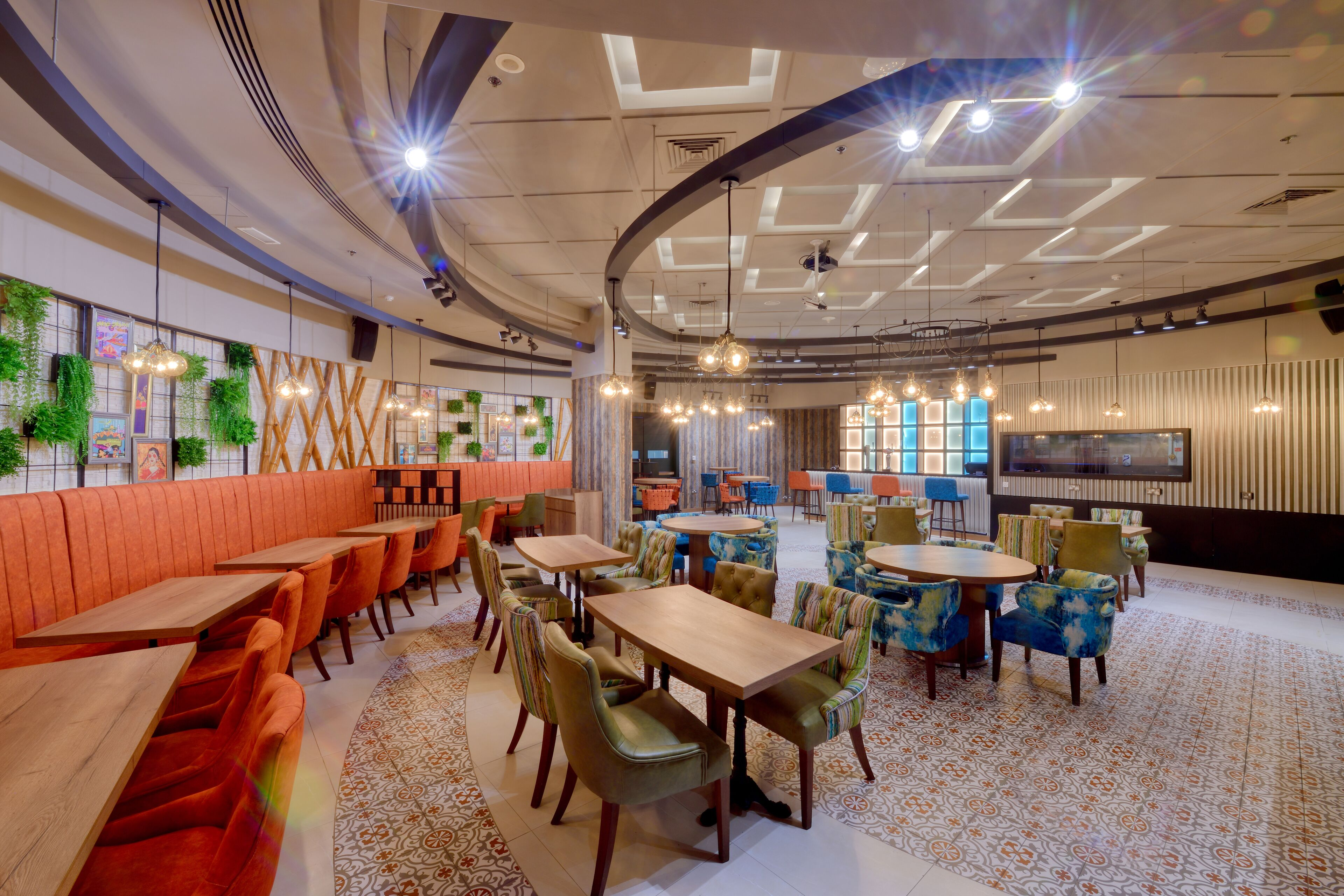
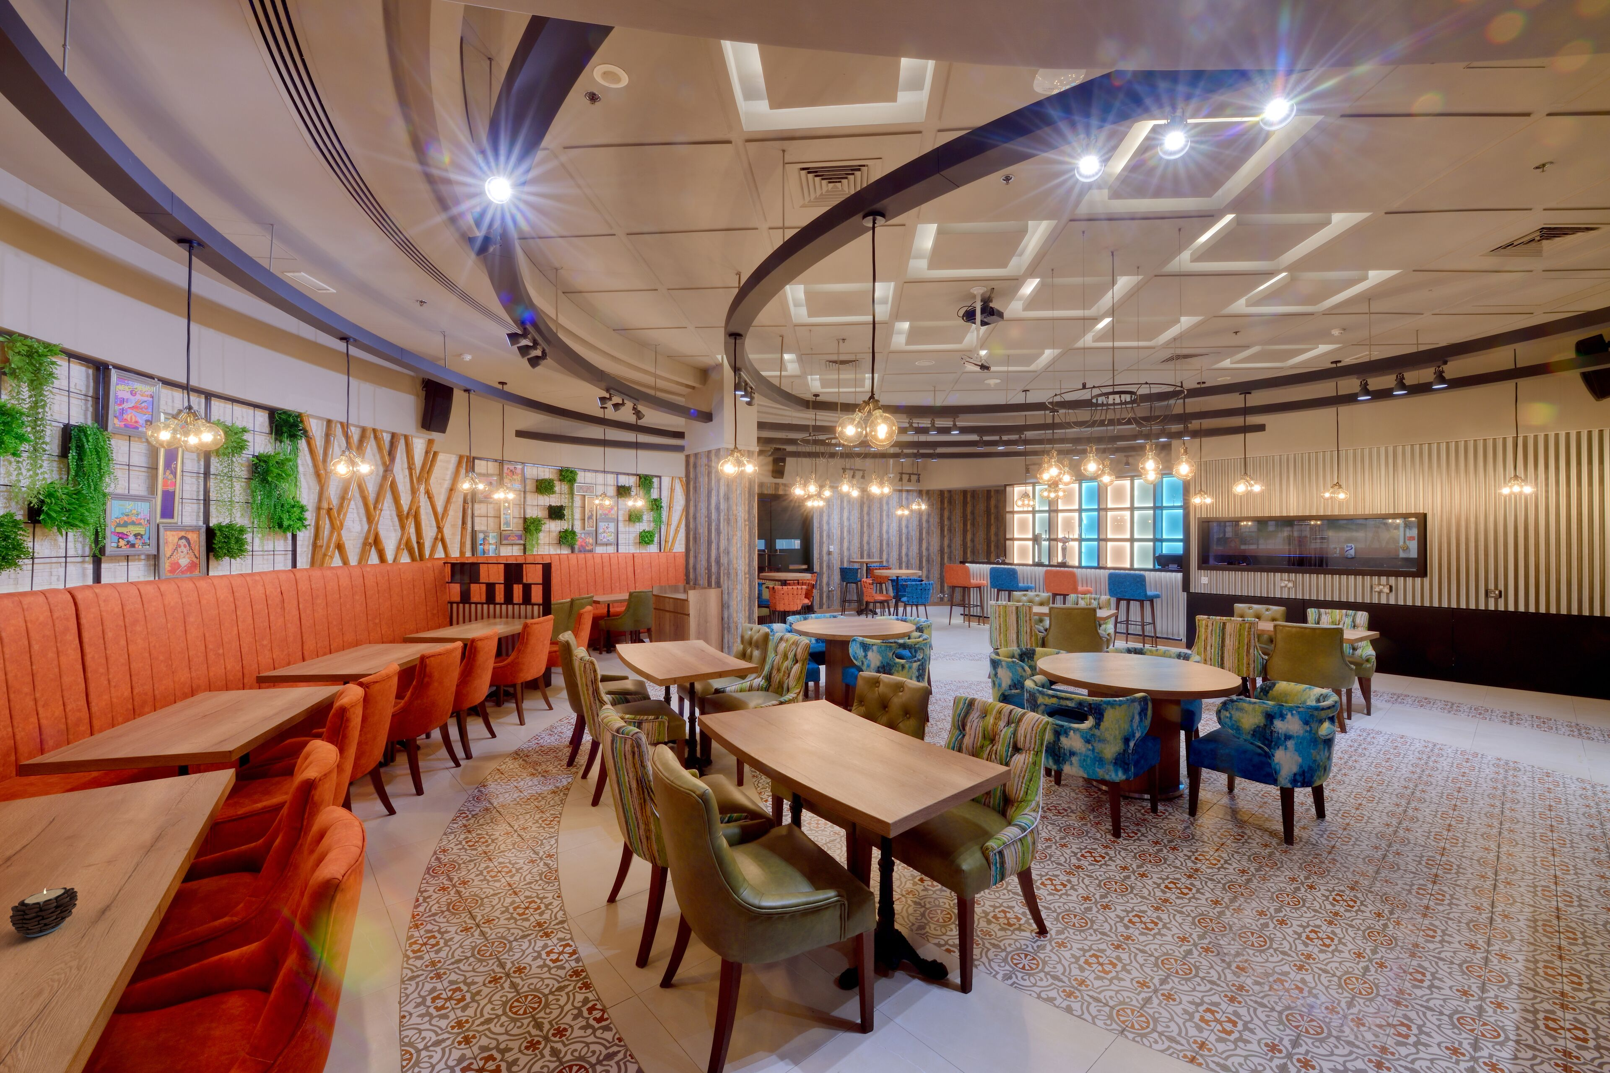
+ candle (44, 909)
